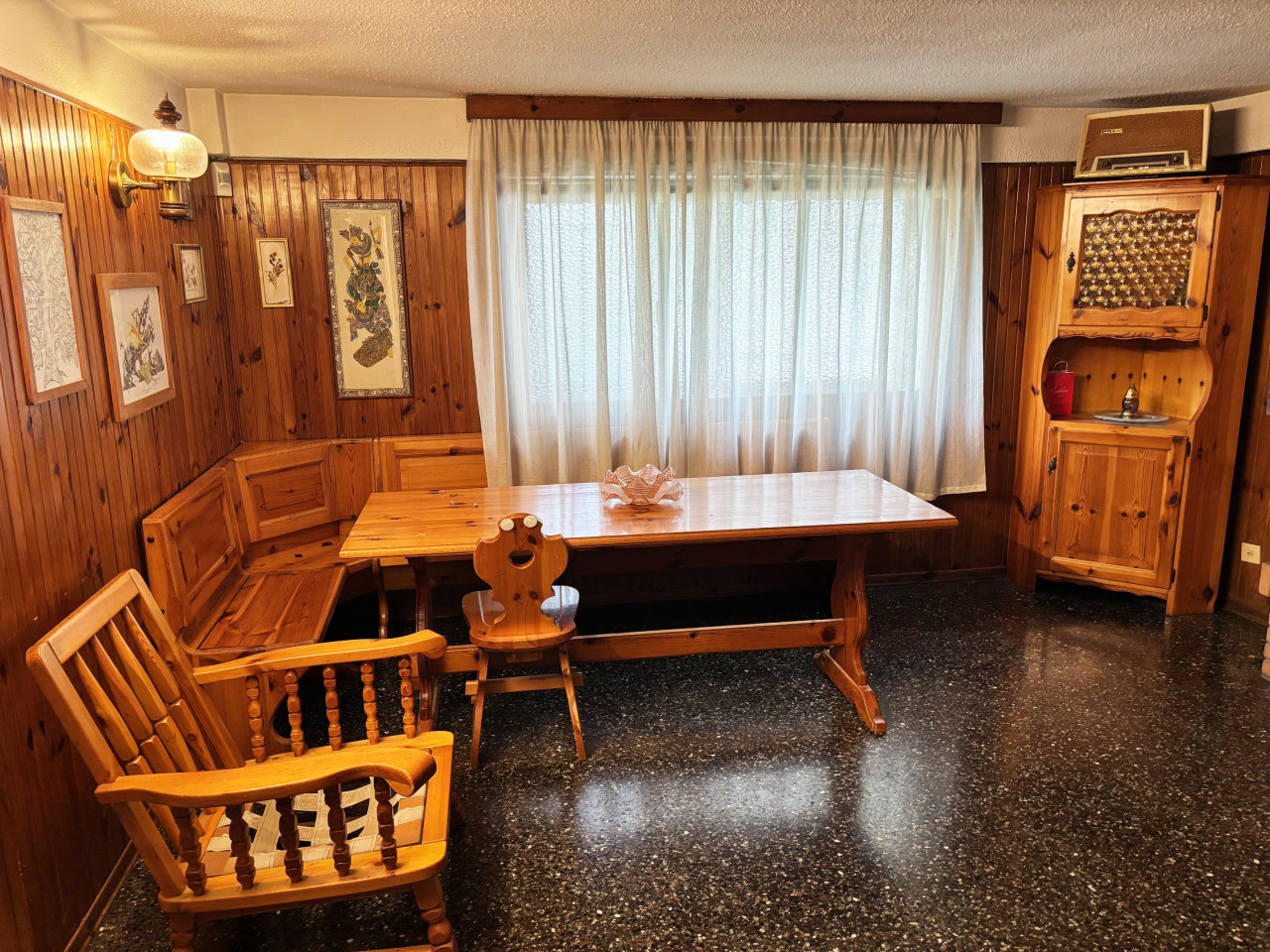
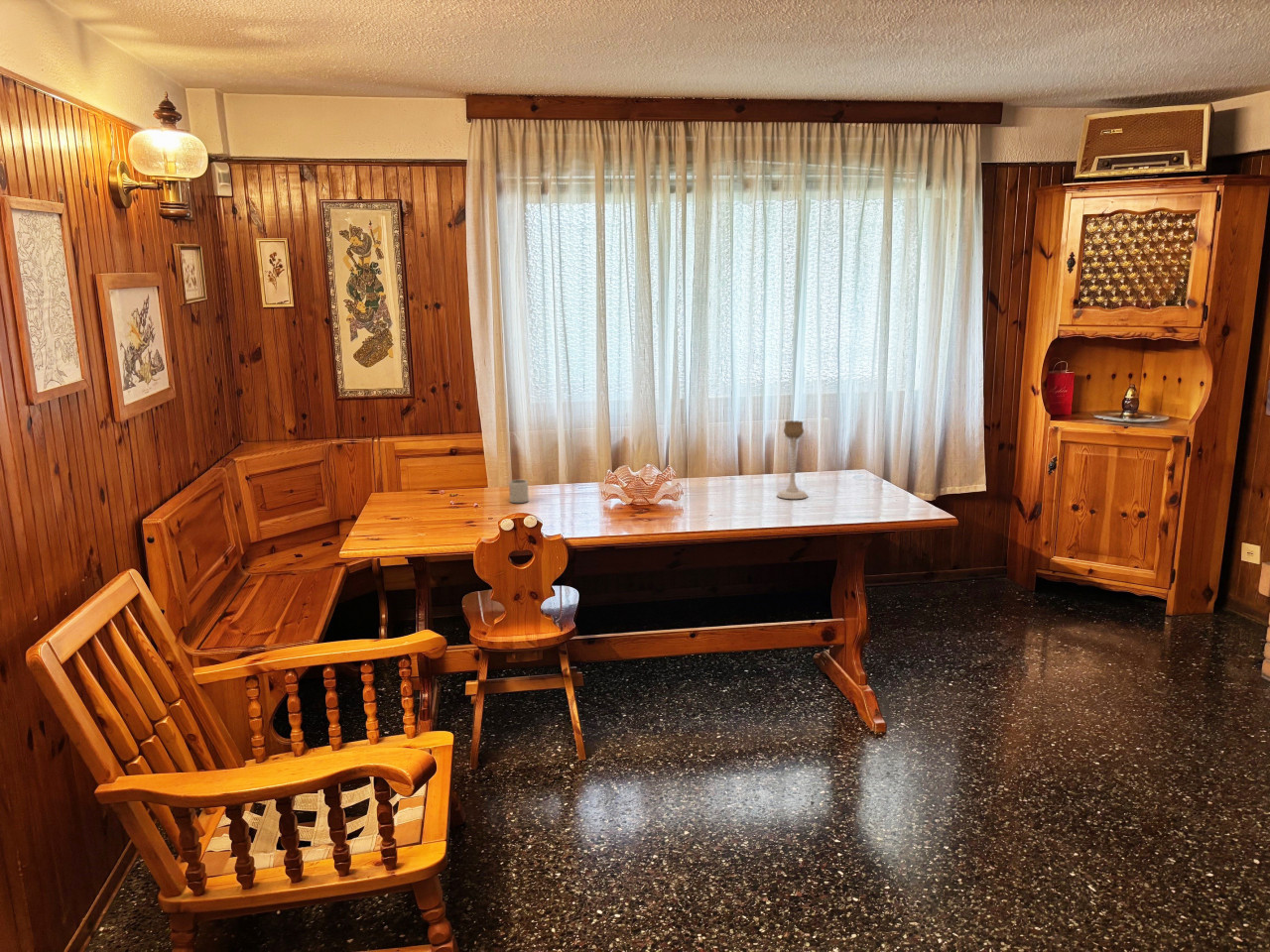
+ cup (520, 490)
+ candle holder (793, 458)
